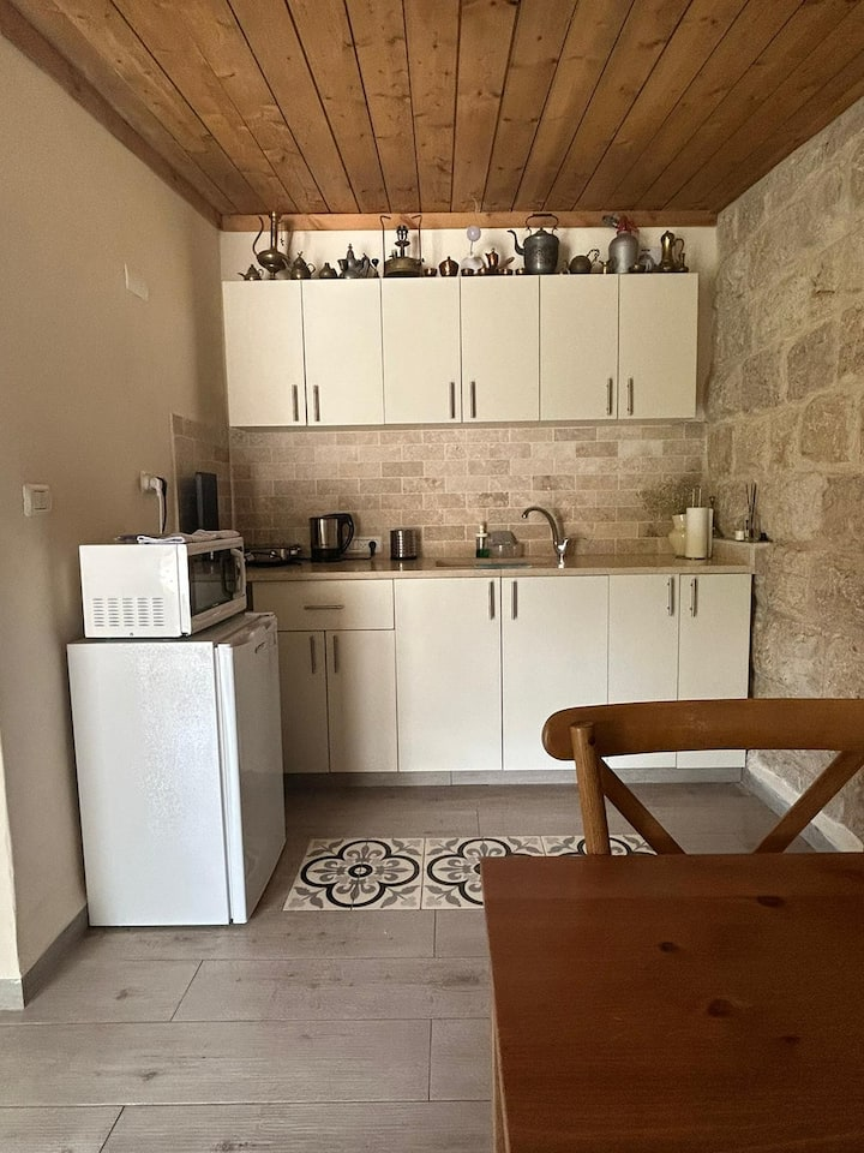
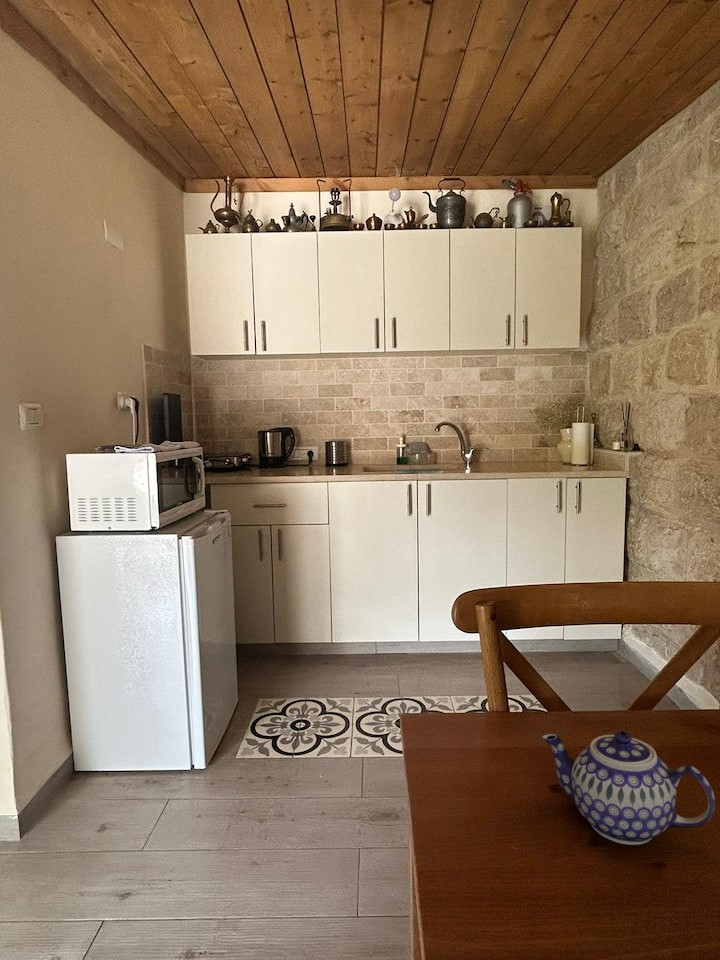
+ teapot (622, 779)
